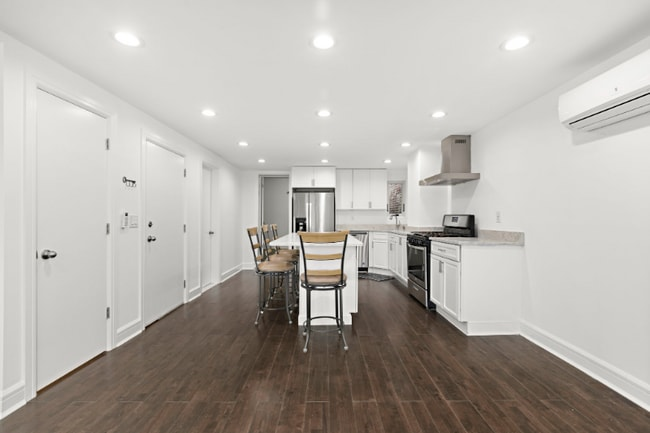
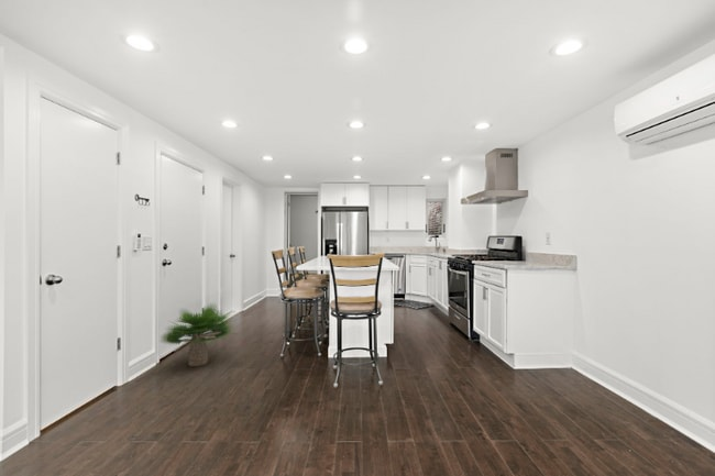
+ potted plant (197, 333)
